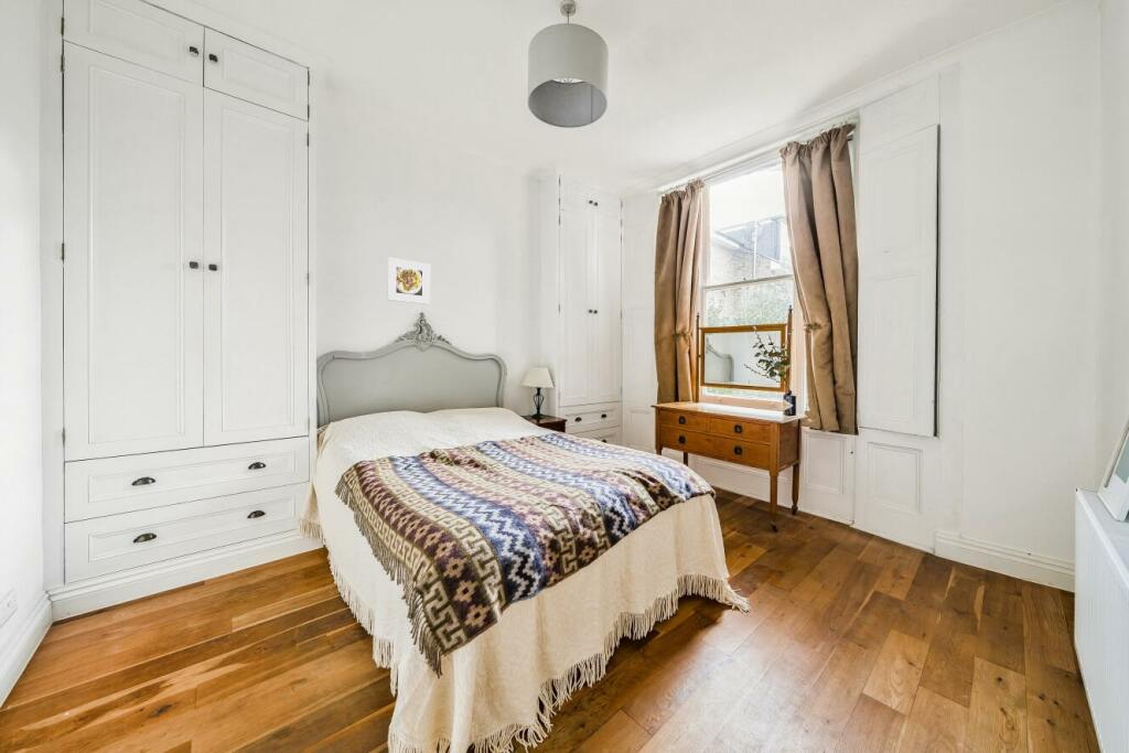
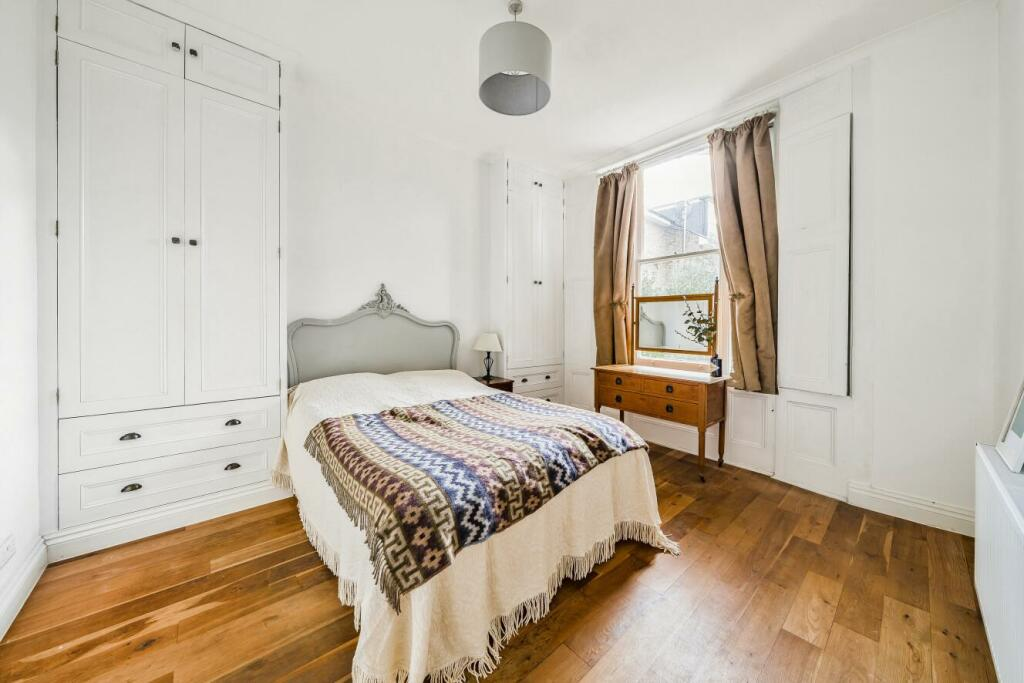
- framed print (409, 281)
